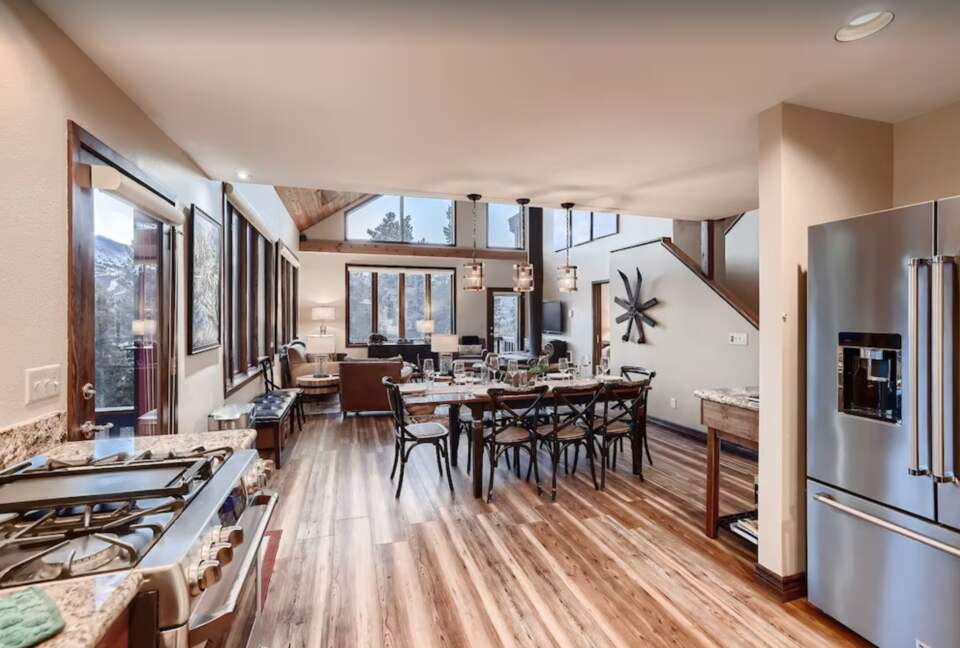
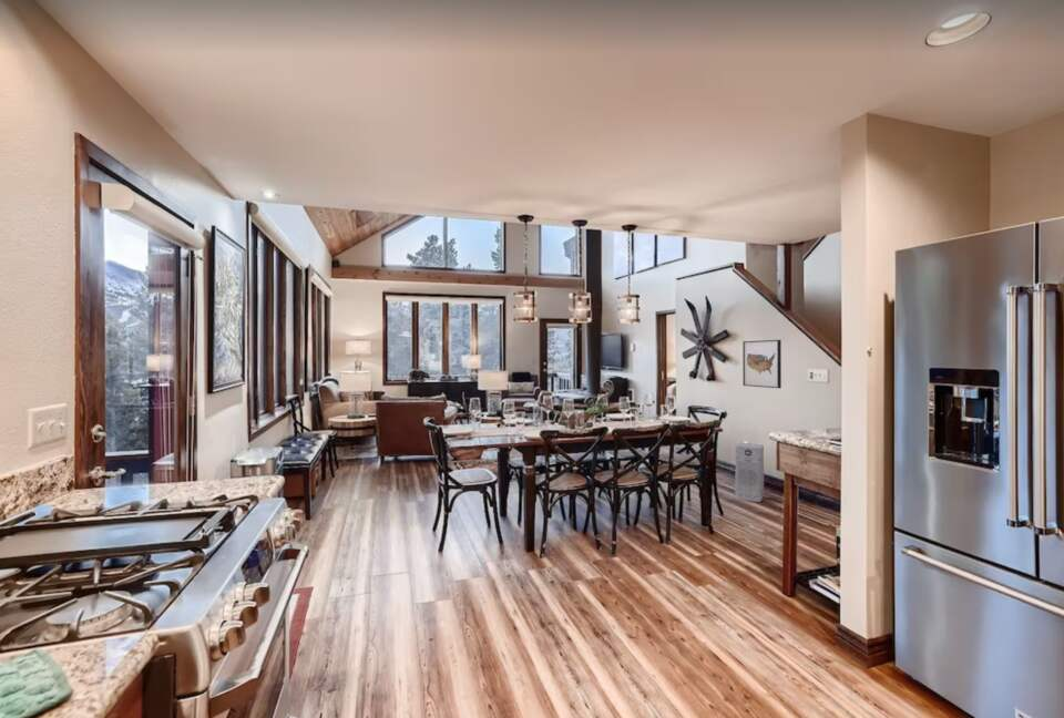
+ wall art (760, 363)
+ air purifier (749, 471)
